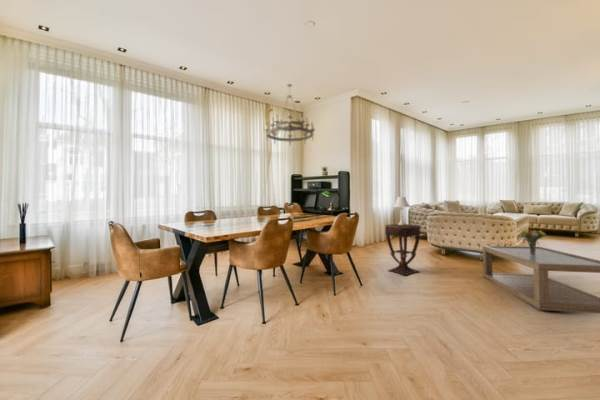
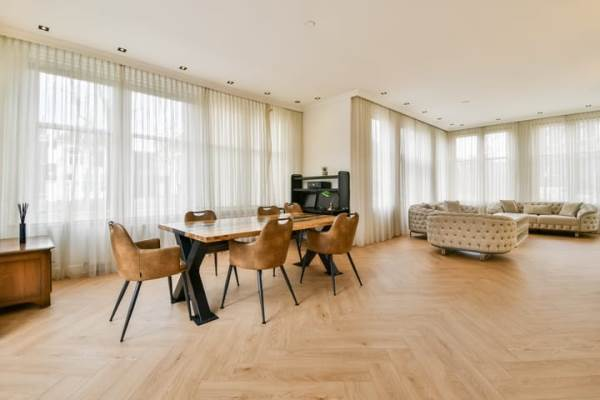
- coffee table (540, 273)
- side table (402, 248)
- chandelier (289, 113)
- table lamp (401, 210)
- bouquet (531, 240)
